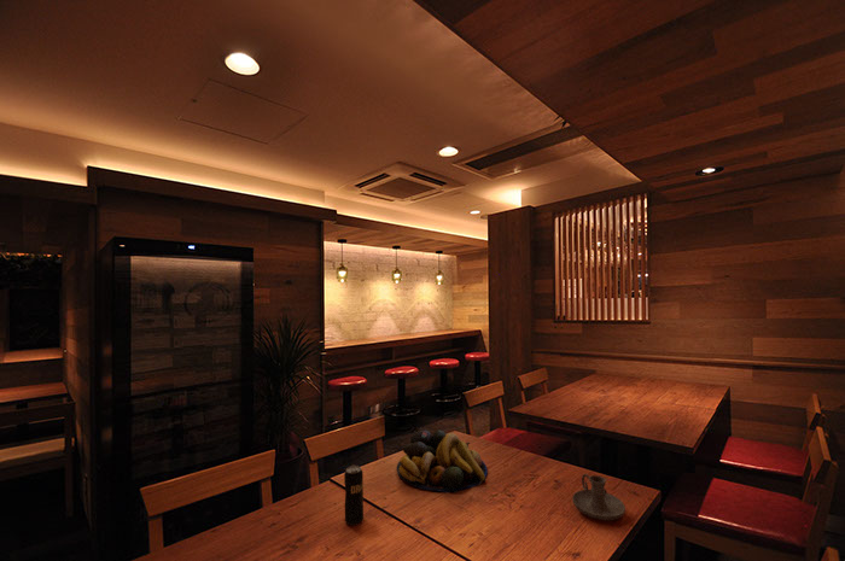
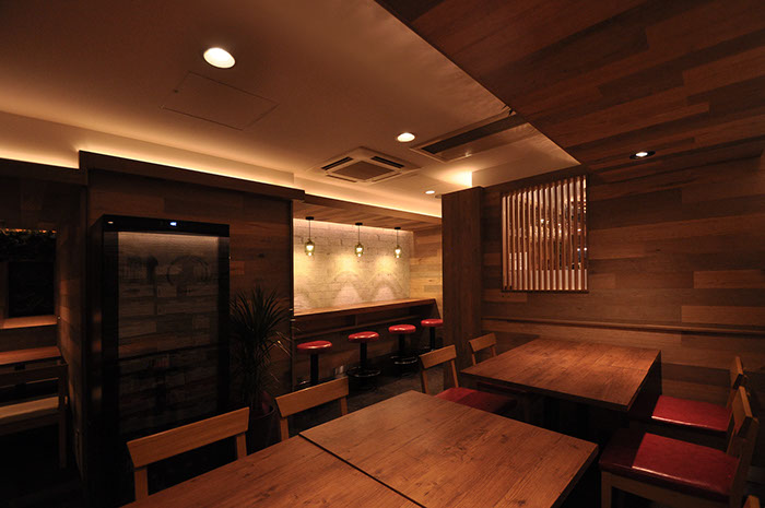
- beverage can (354, 492)
- fruit bowl (442, 452)
- candle holder (595, 491)
